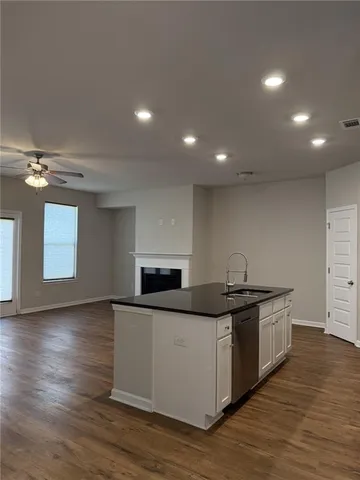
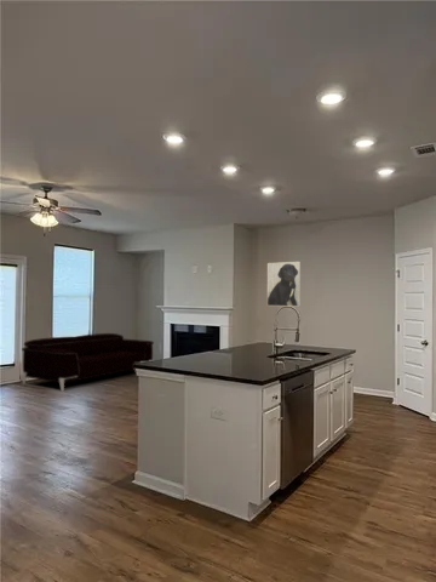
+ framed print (283, 284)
+ sofa (91, 356)
